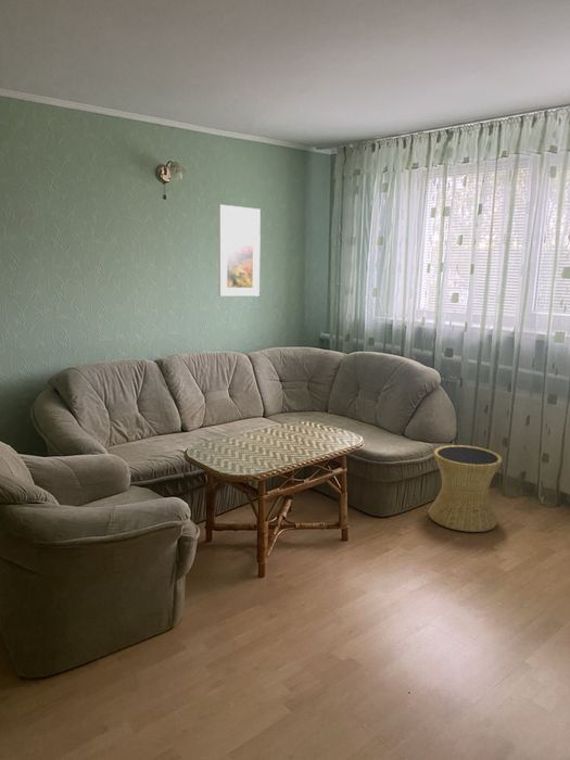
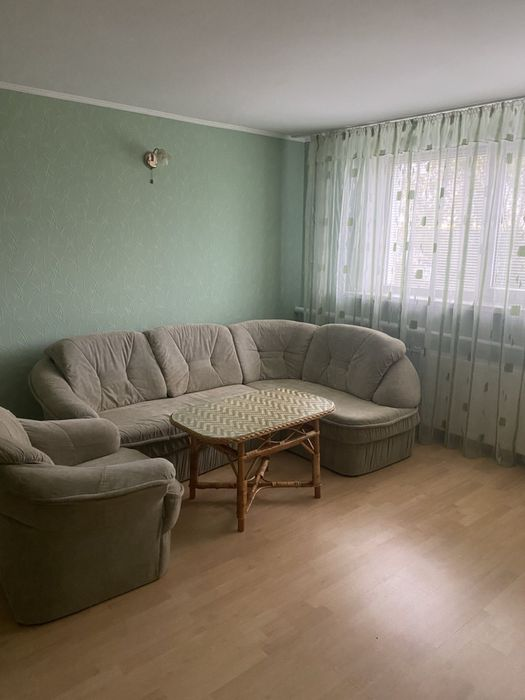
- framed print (239, 252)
- side table (465, 486)
